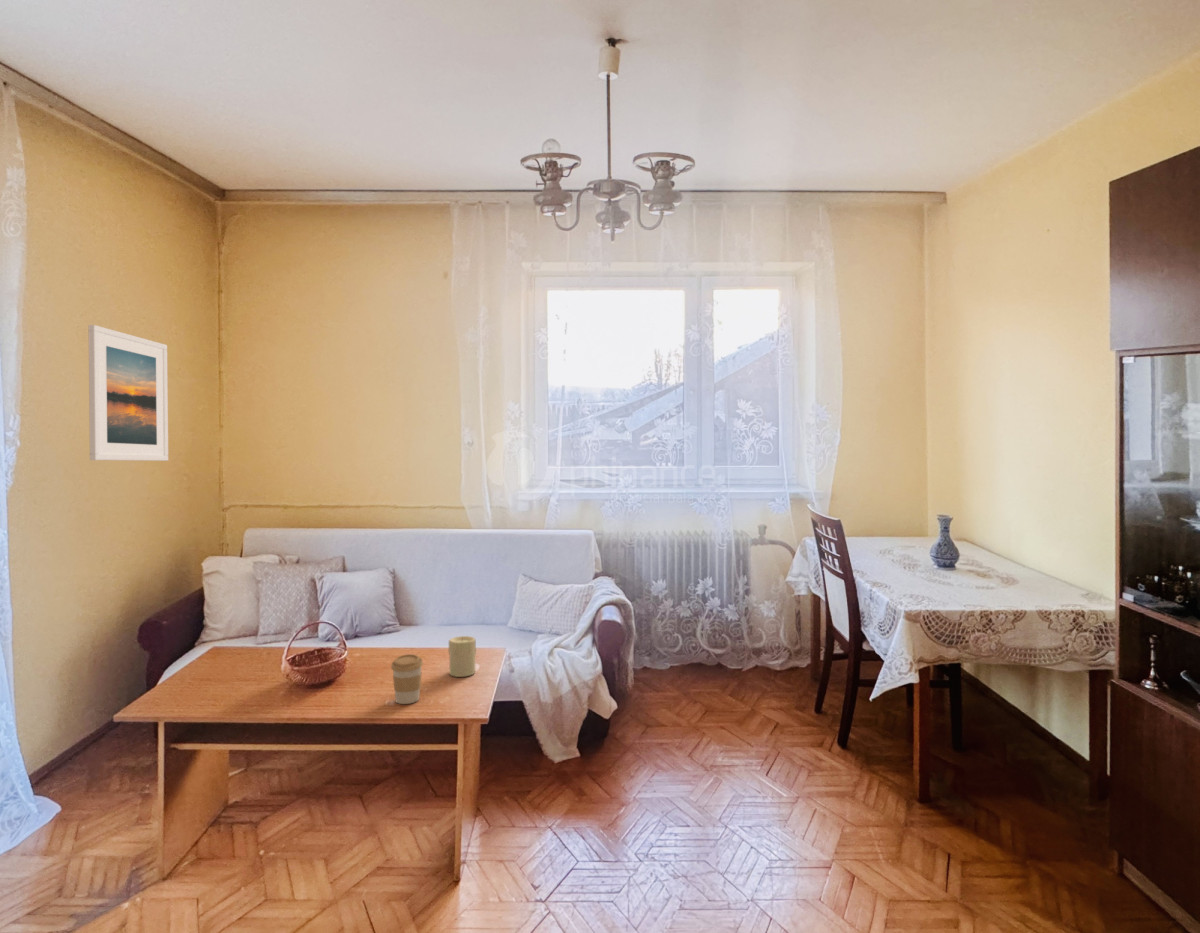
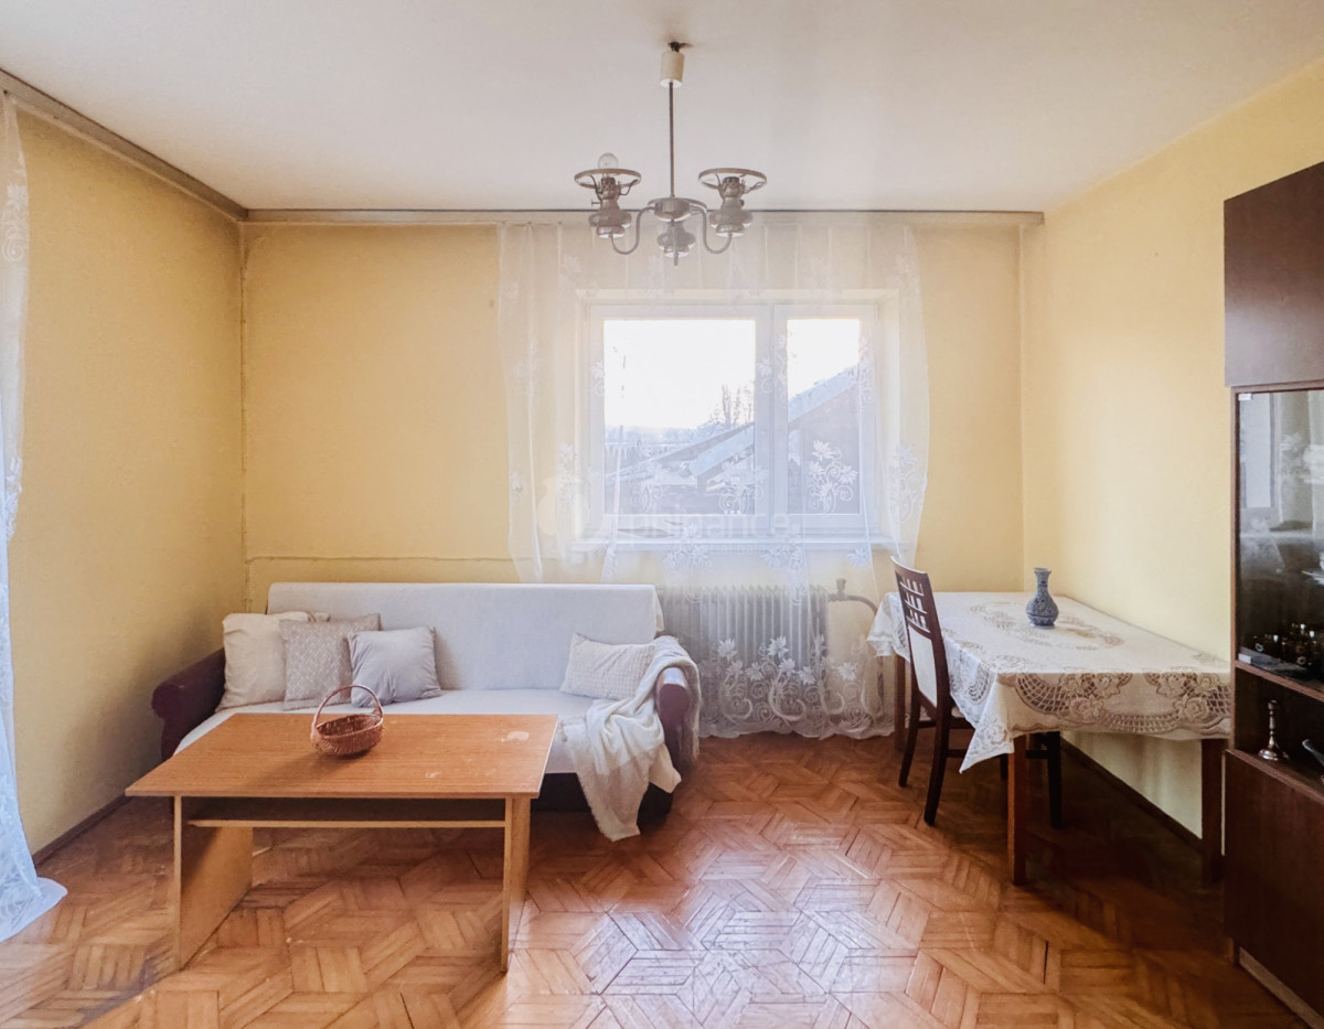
- coffee cup (407, 678)
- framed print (131, 398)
- candle (462, 655)
